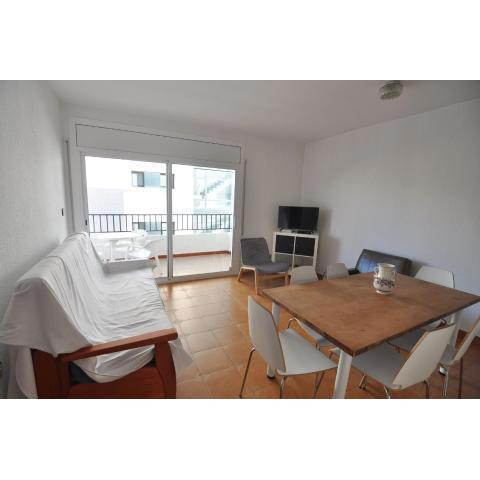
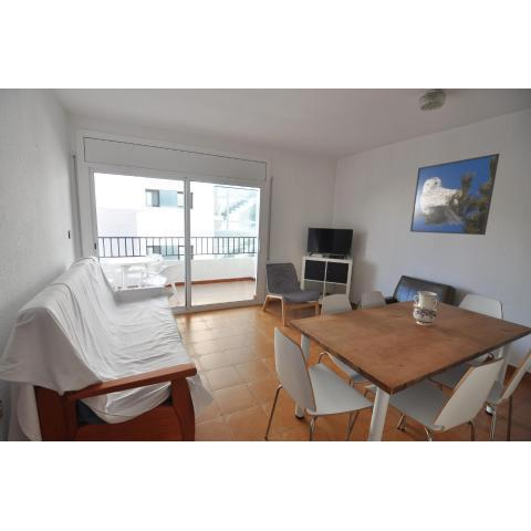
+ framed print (448, 198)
